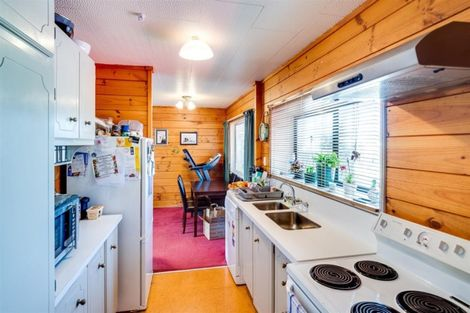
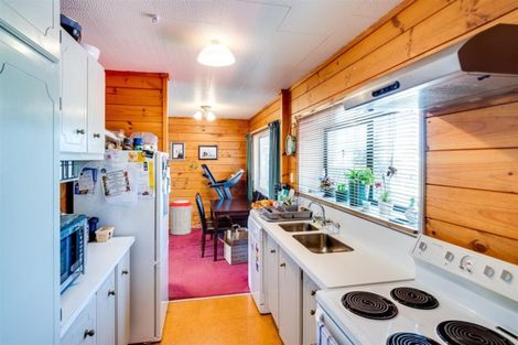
+ trash can (181, 216)
